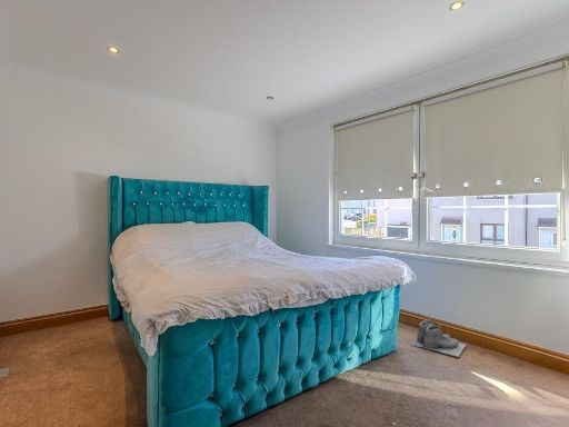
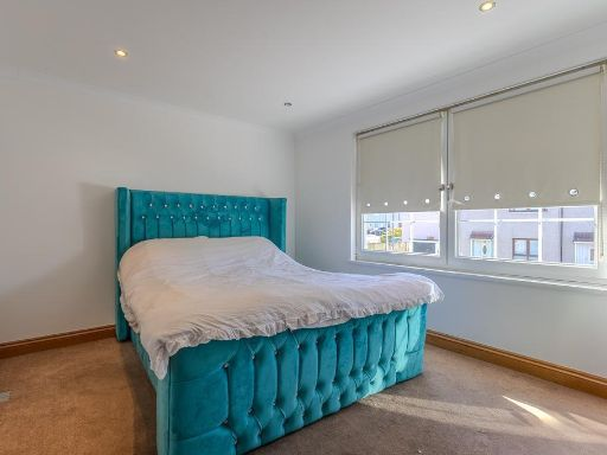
- boots (438, 332)
